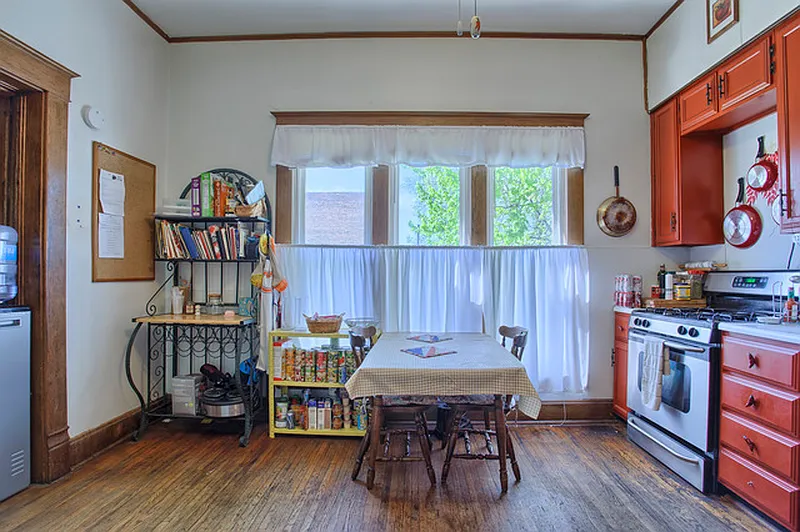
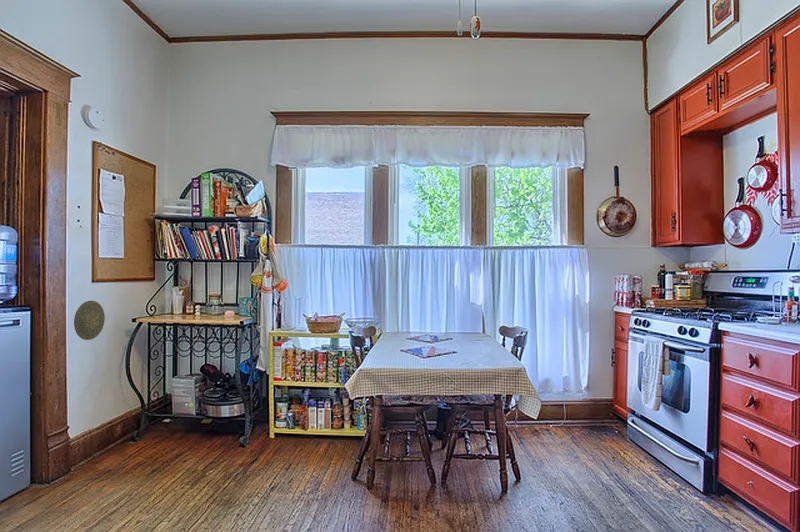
+ decorative plate (91, 320)
